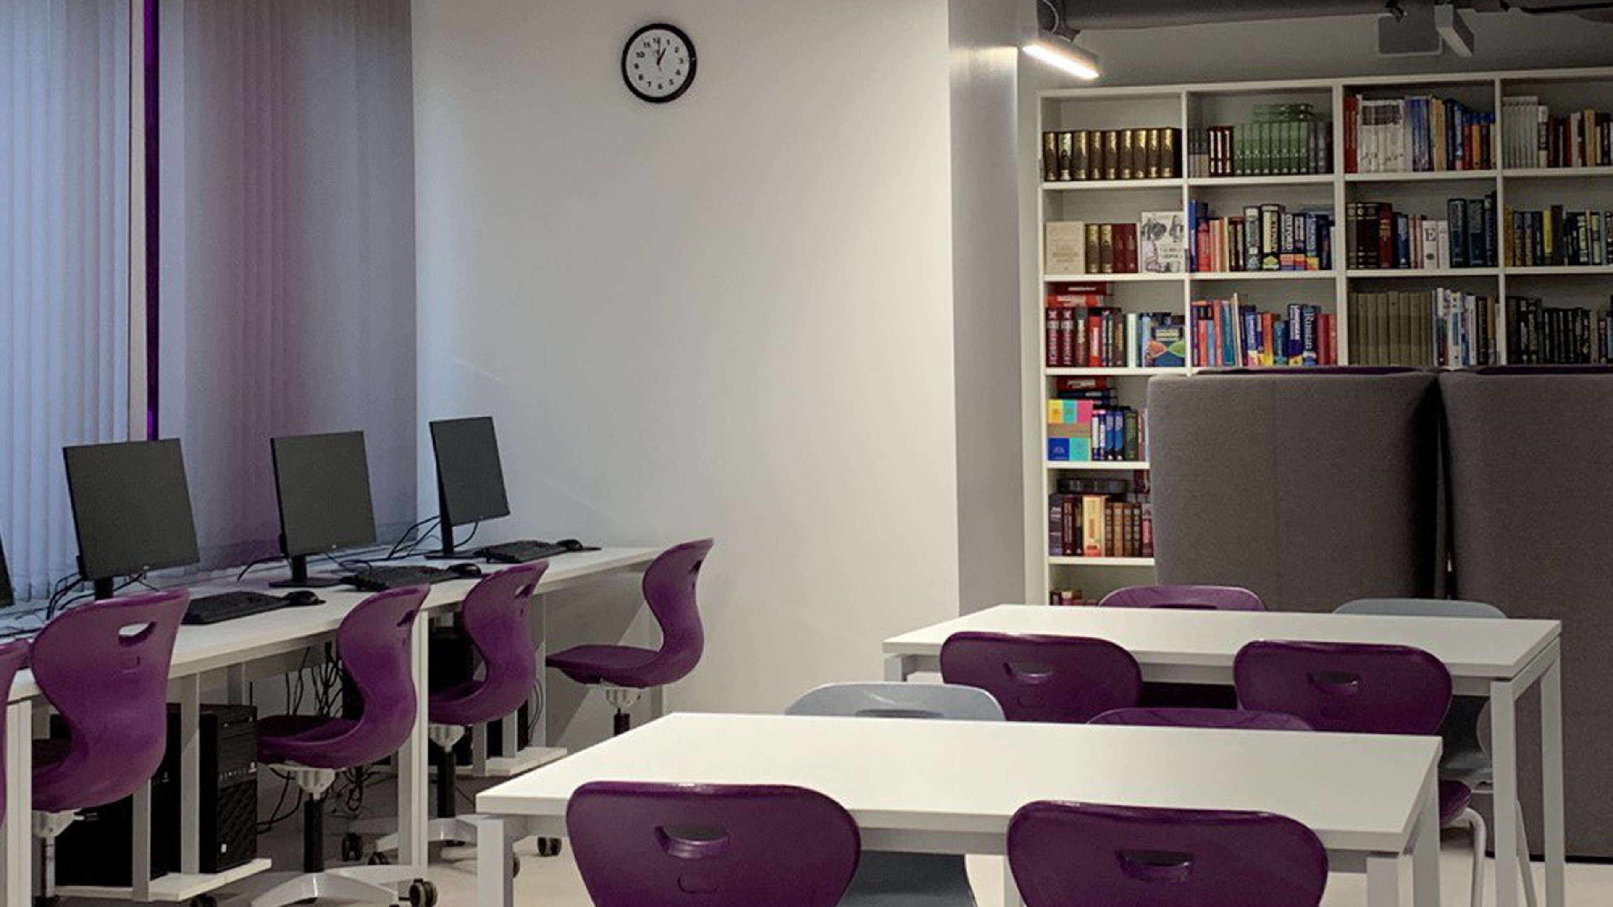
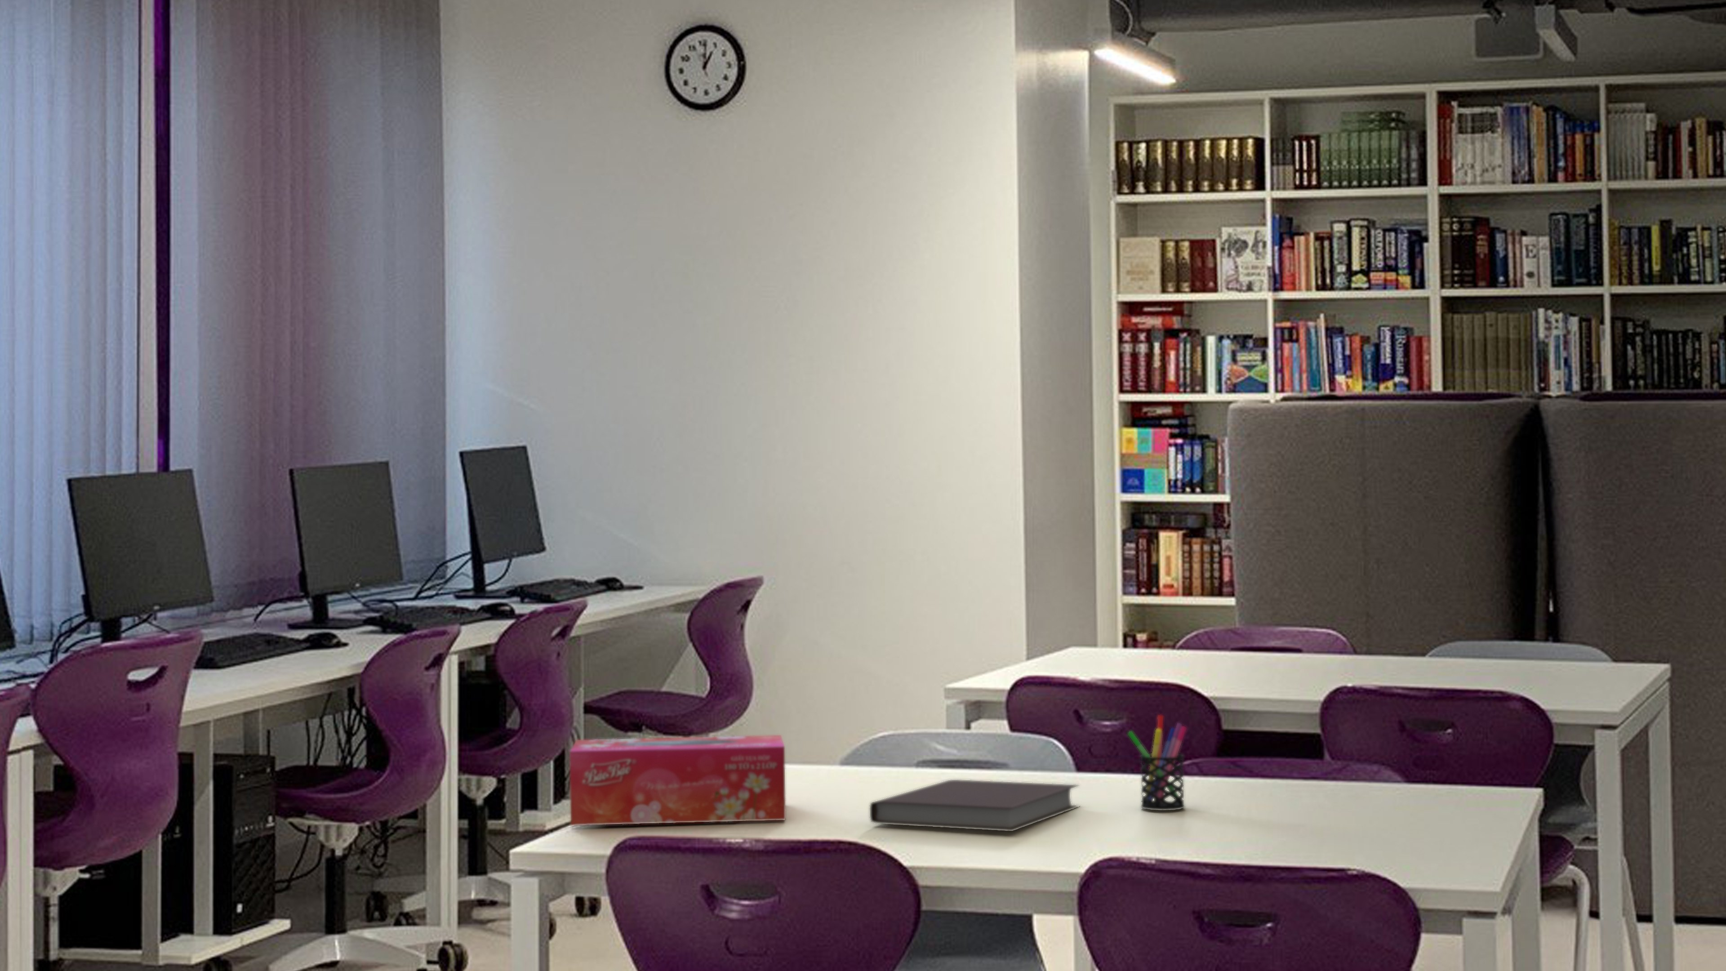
+ tissue box (679, 779)
+ pen holder (1157, 761)
+ notebook (977, 804)
